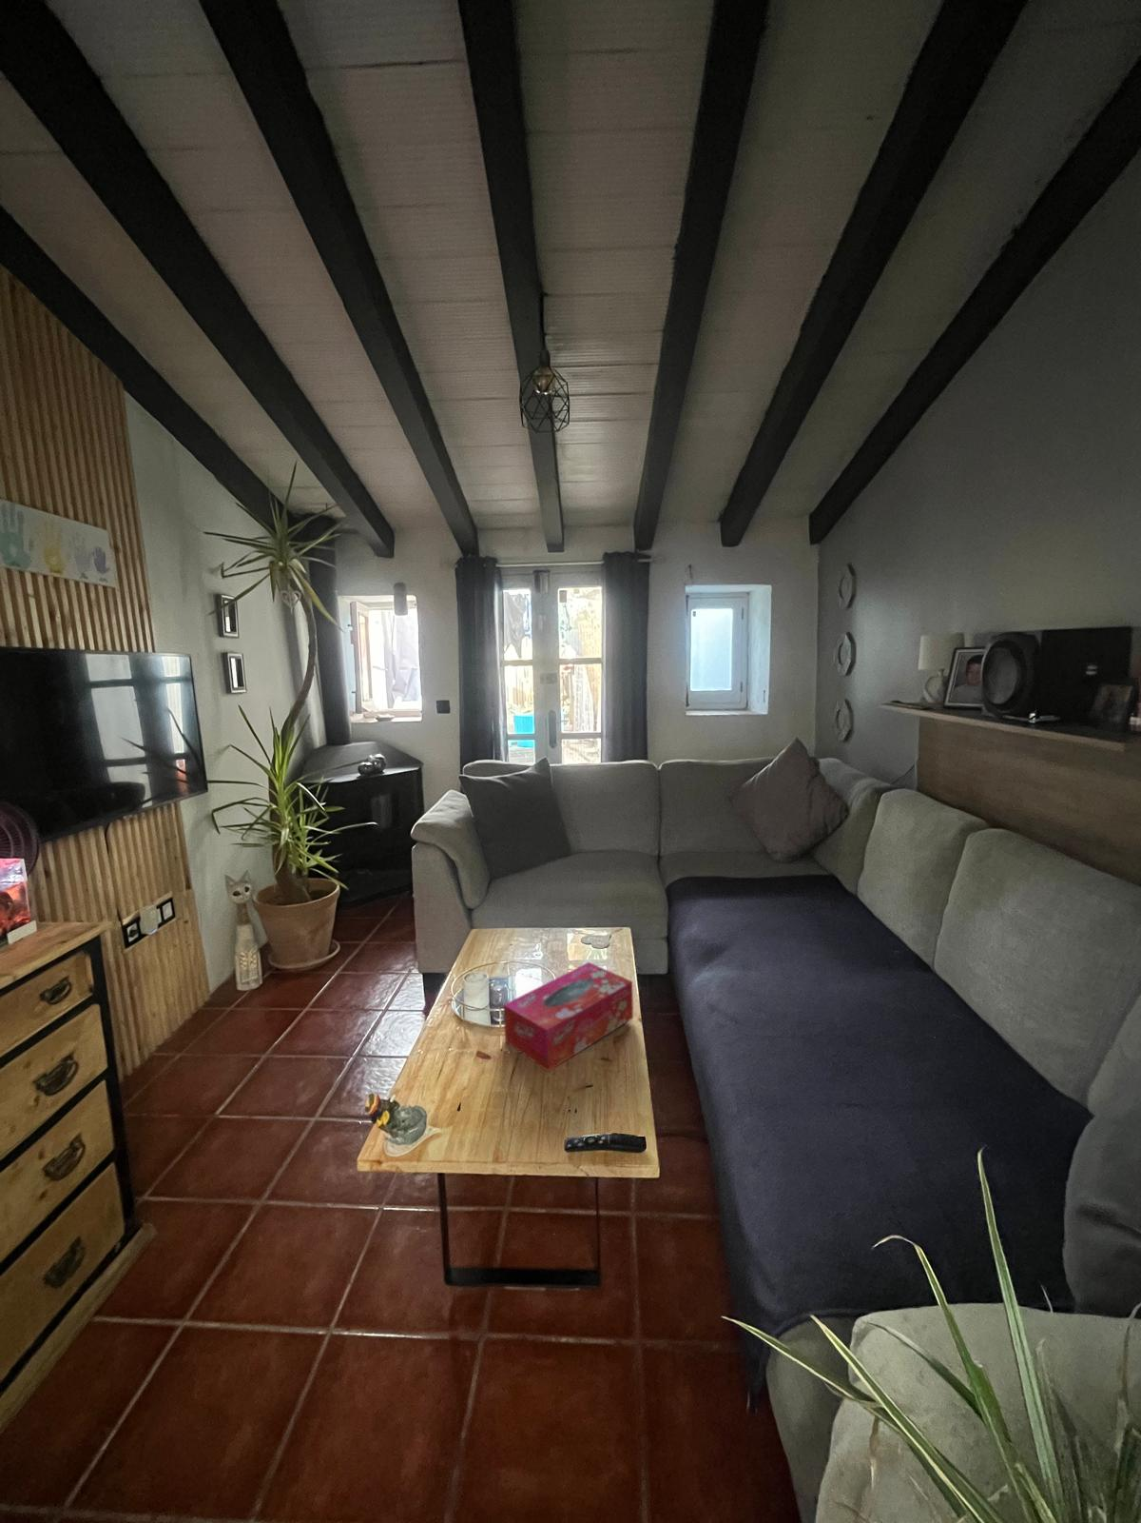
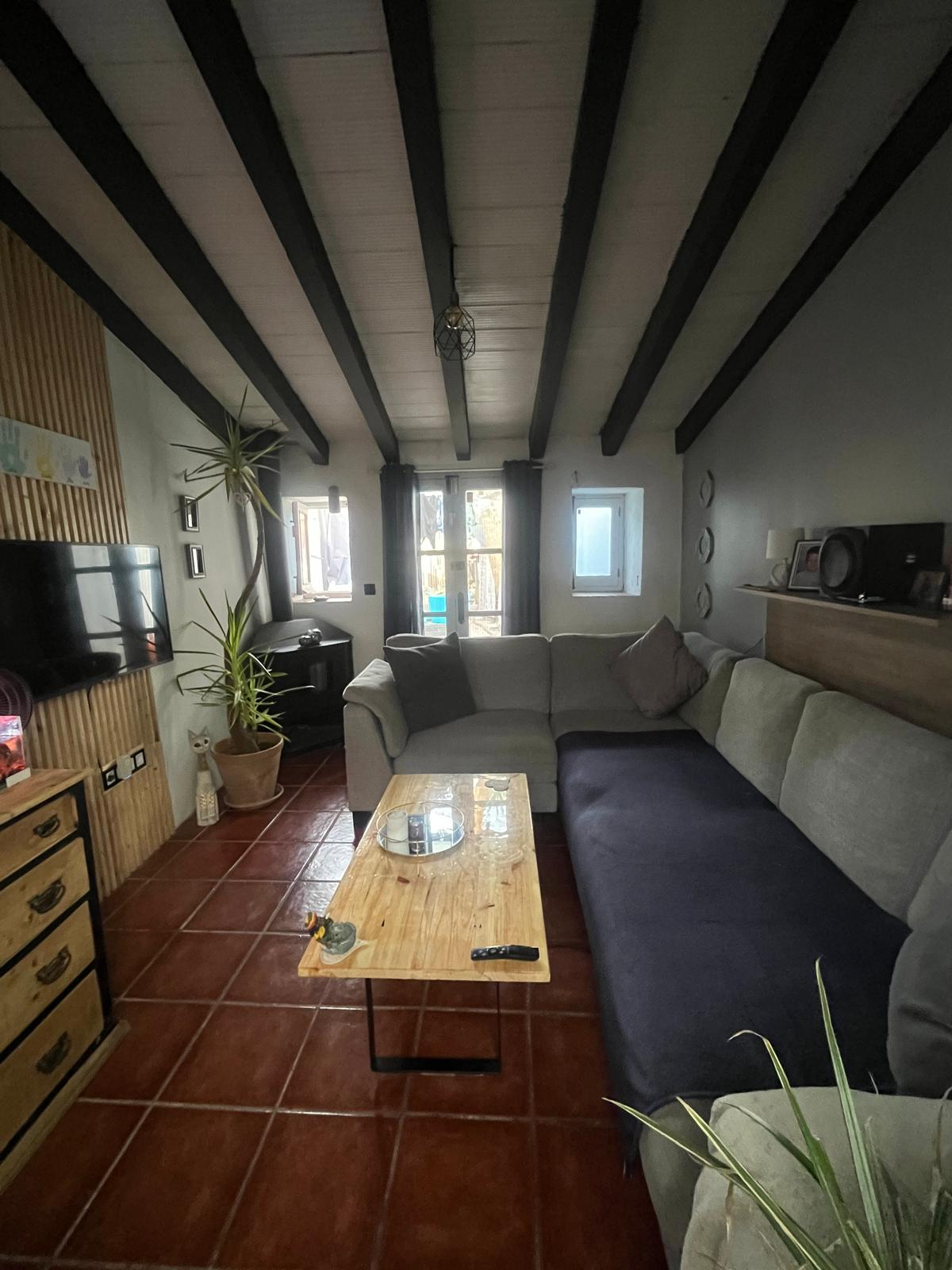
- tissue box (569, 1011)
